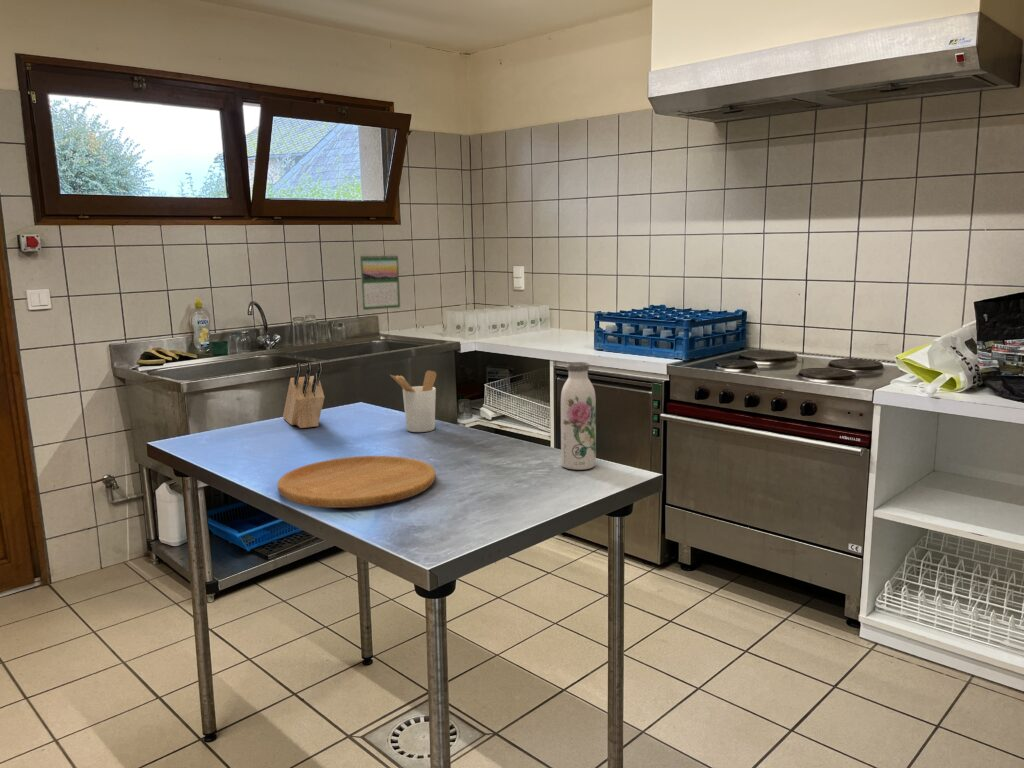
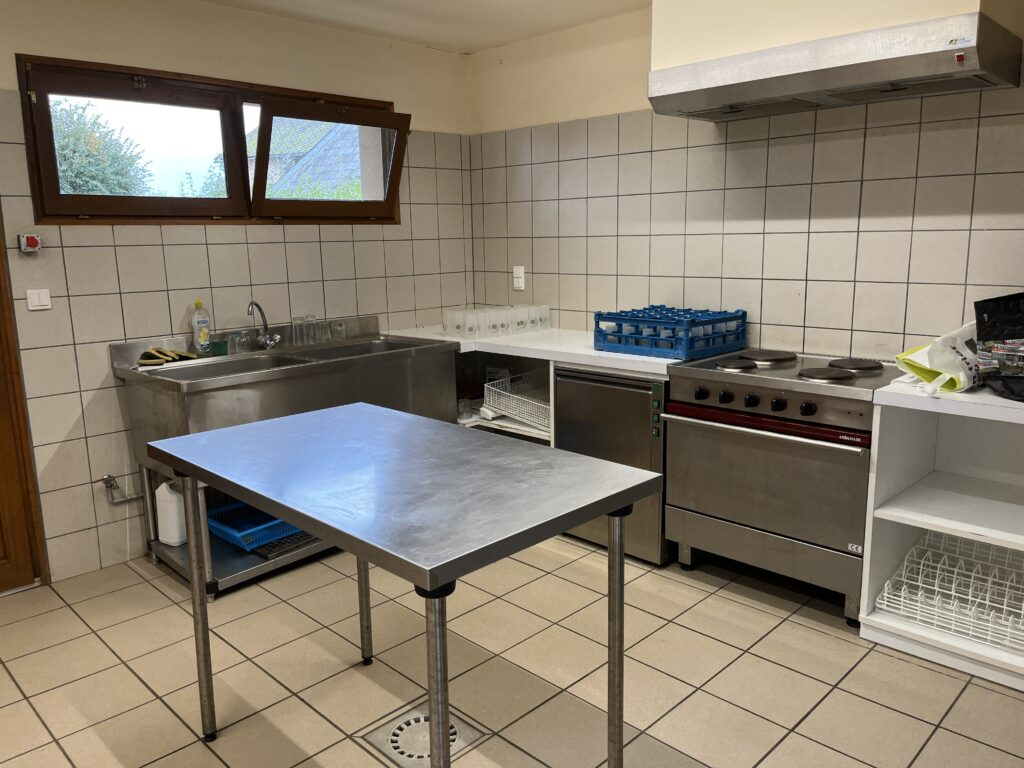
- knife block (303, 391)
- water bottle (578, 414)
- cutting board (358, 480)
- utensil holder (413, 400)
- calendar (380, 281)
